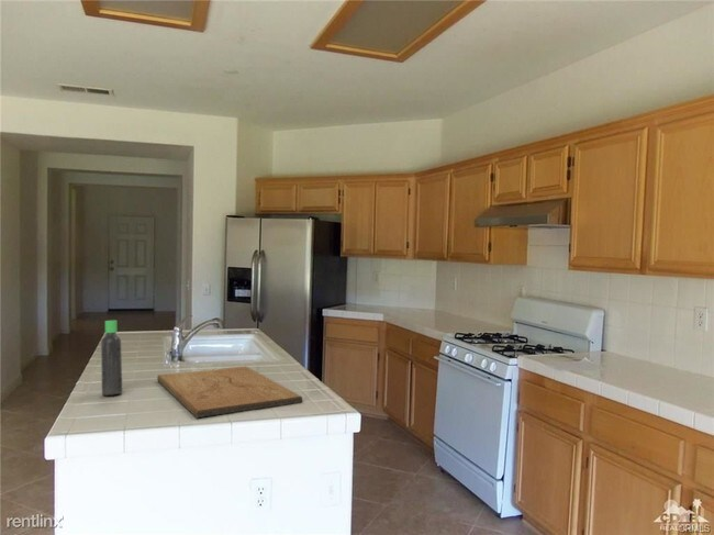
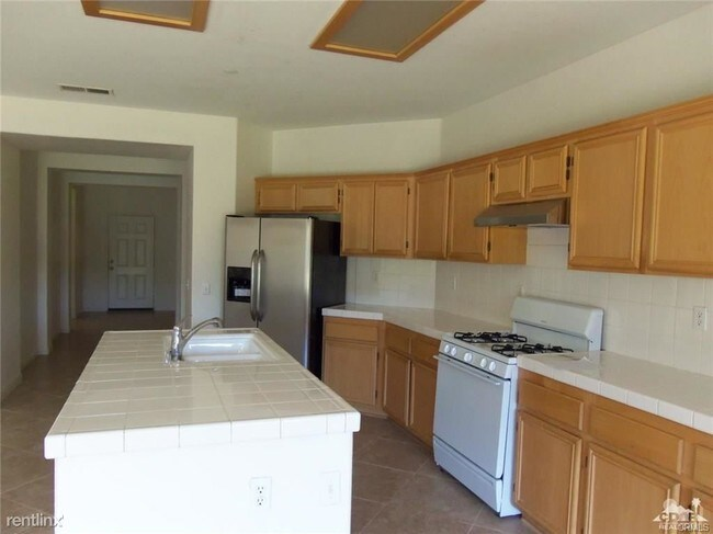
- cutting board (225, 387)
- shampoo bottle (112, 357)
